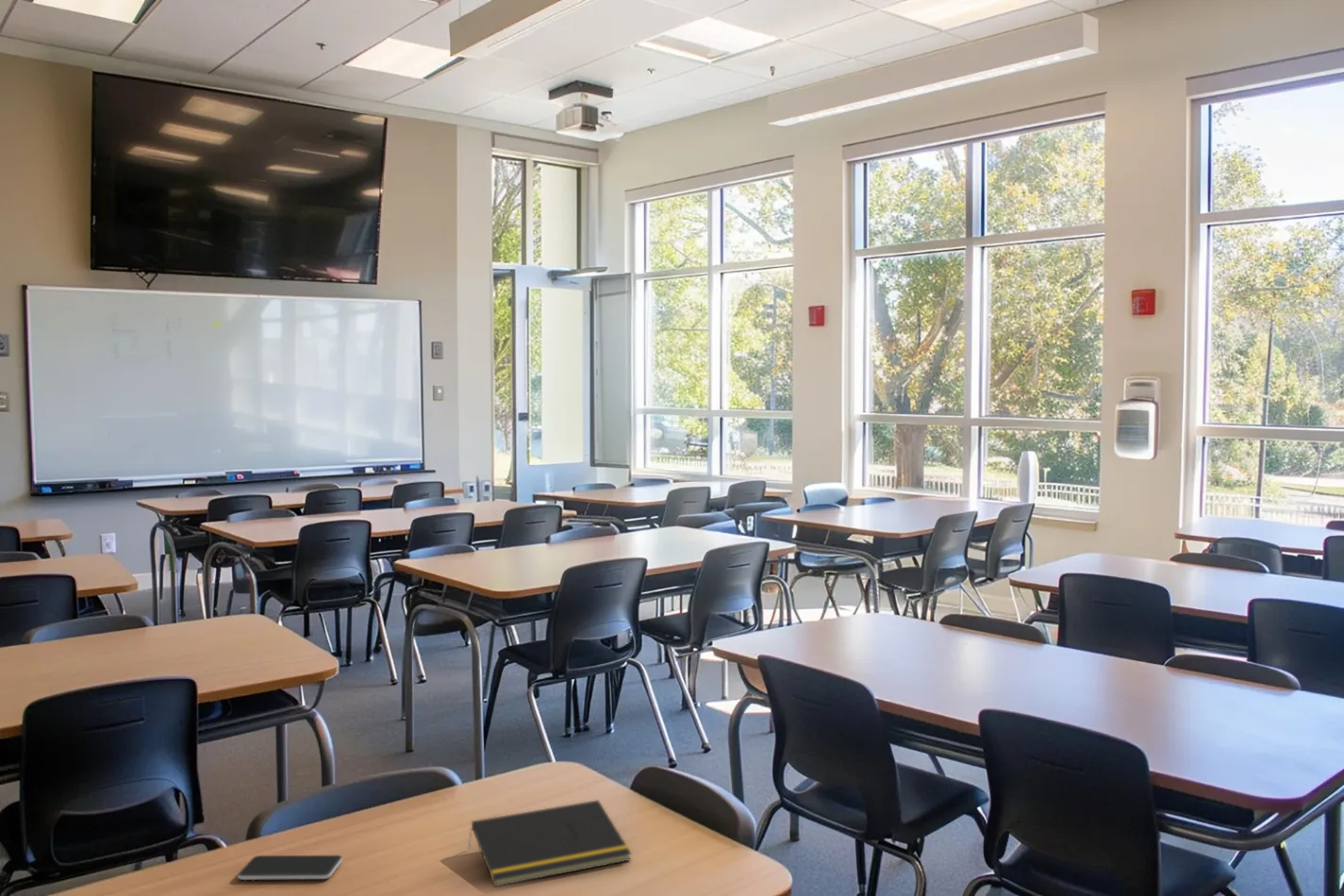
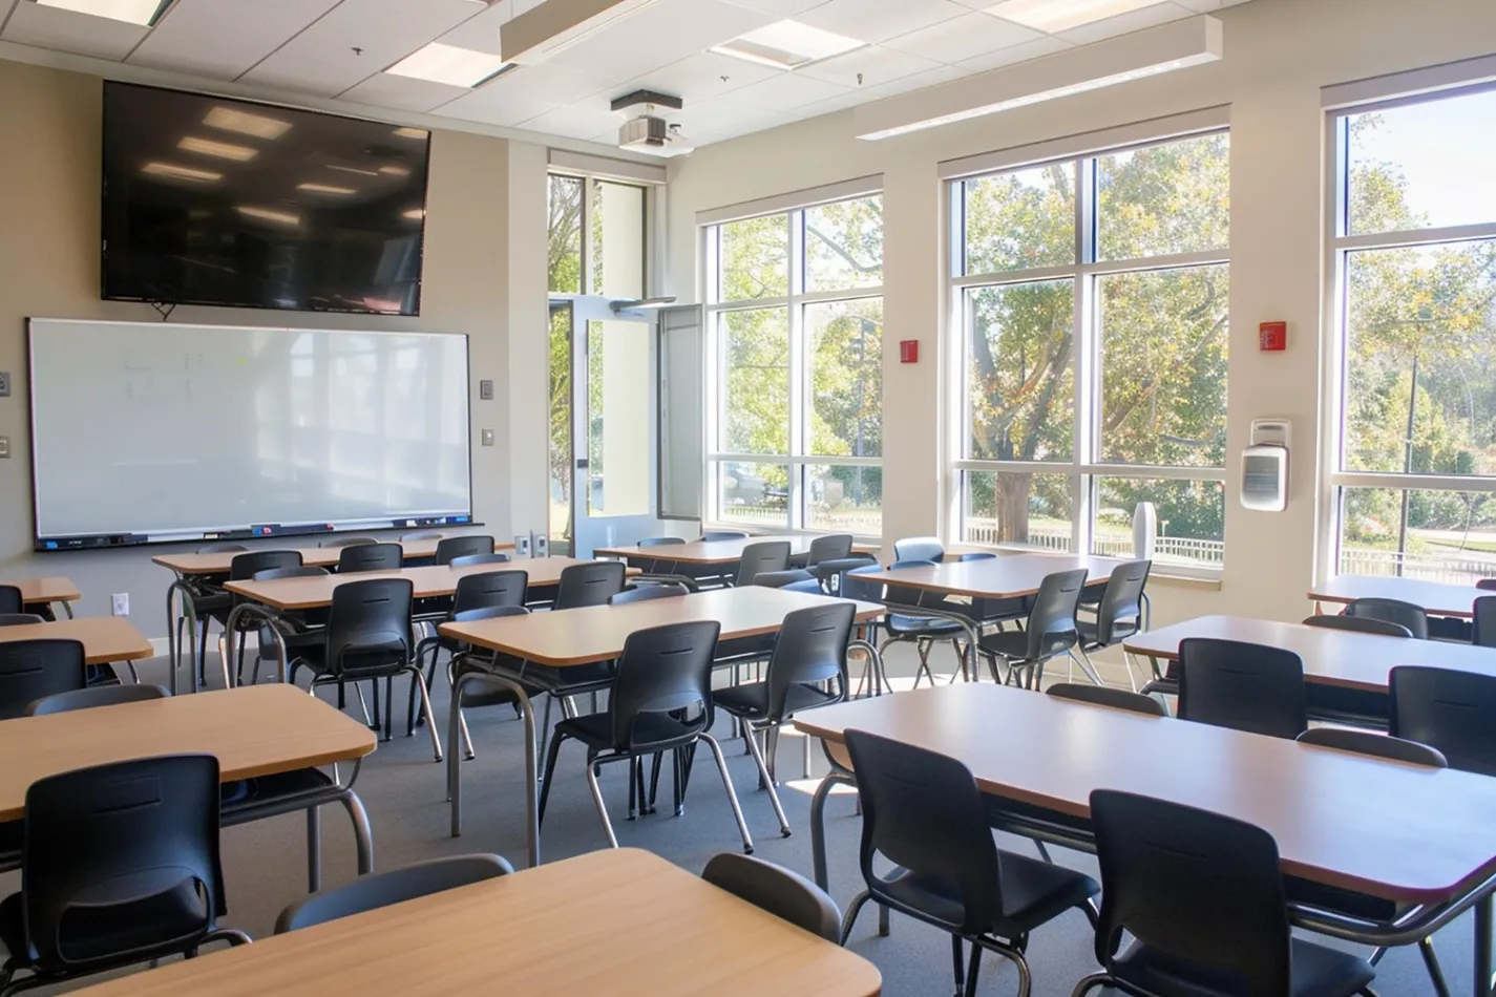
- smartphone (290, 867)
- notepad (550, 839)
